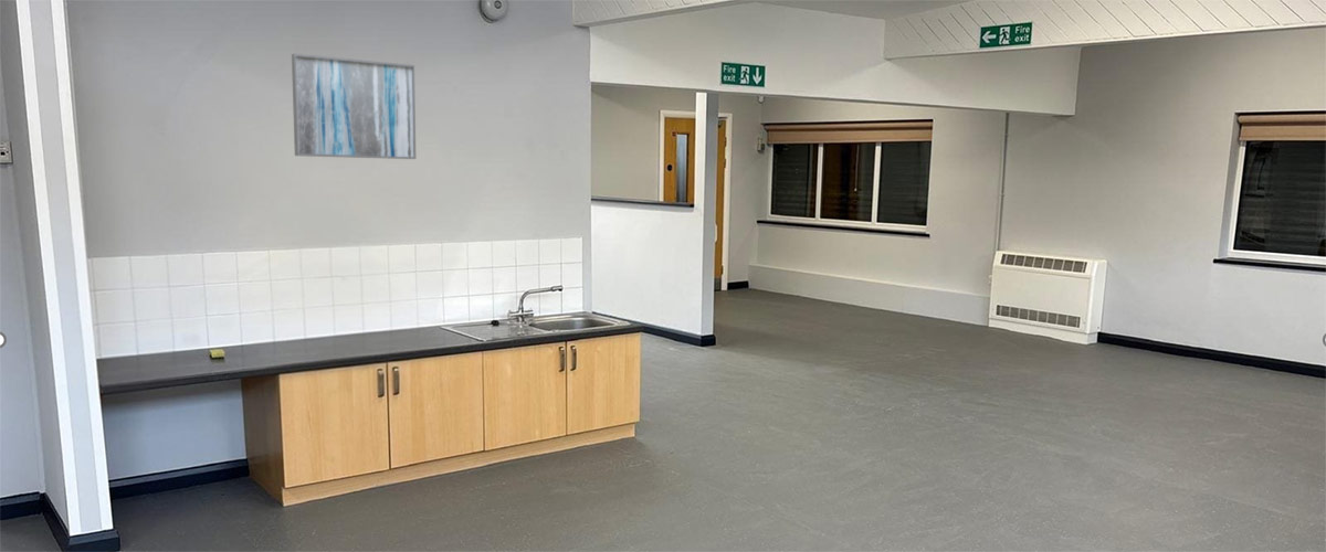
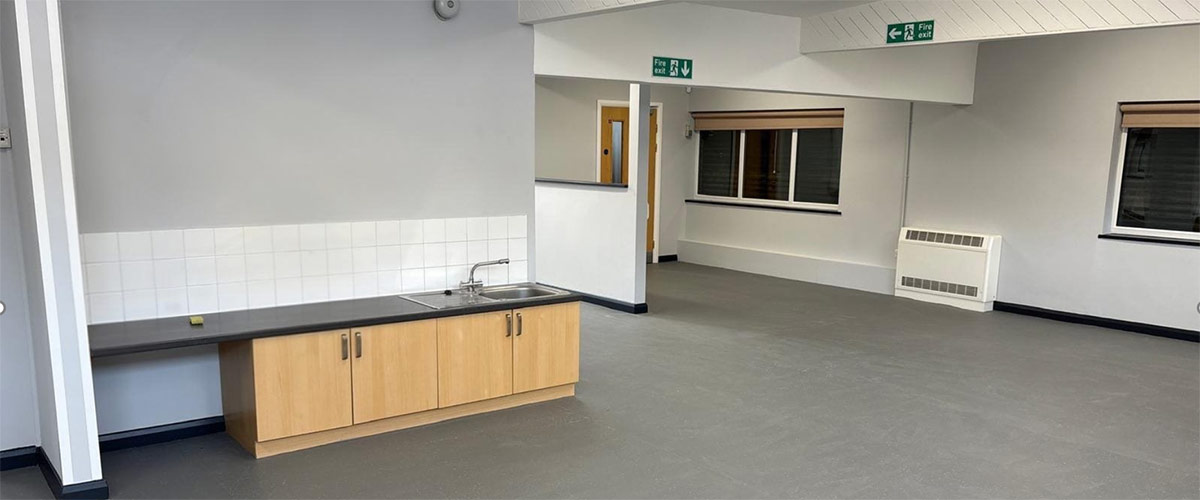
- wall art (356, 108)
